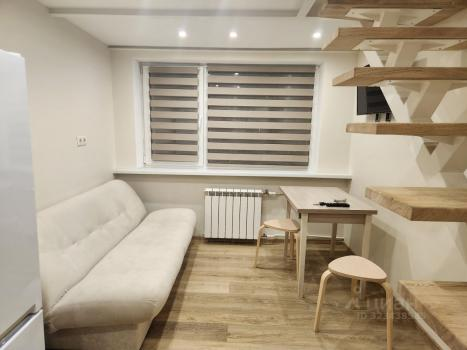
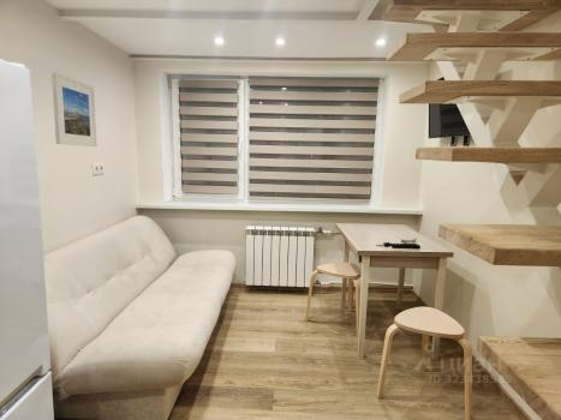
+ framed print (76, 113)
